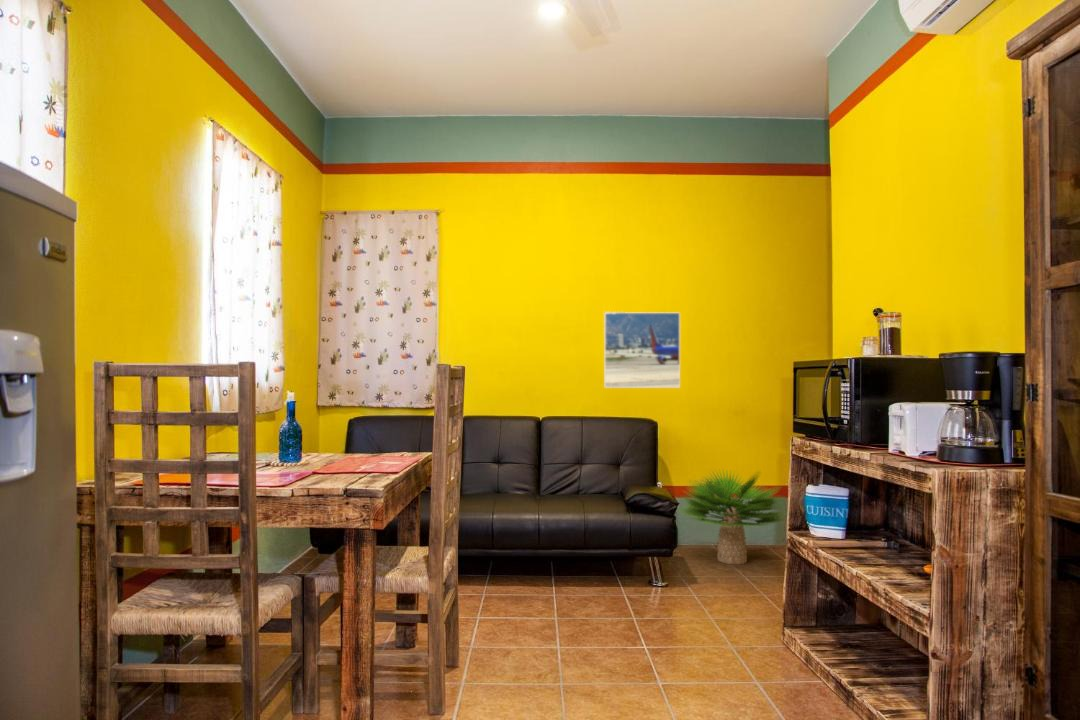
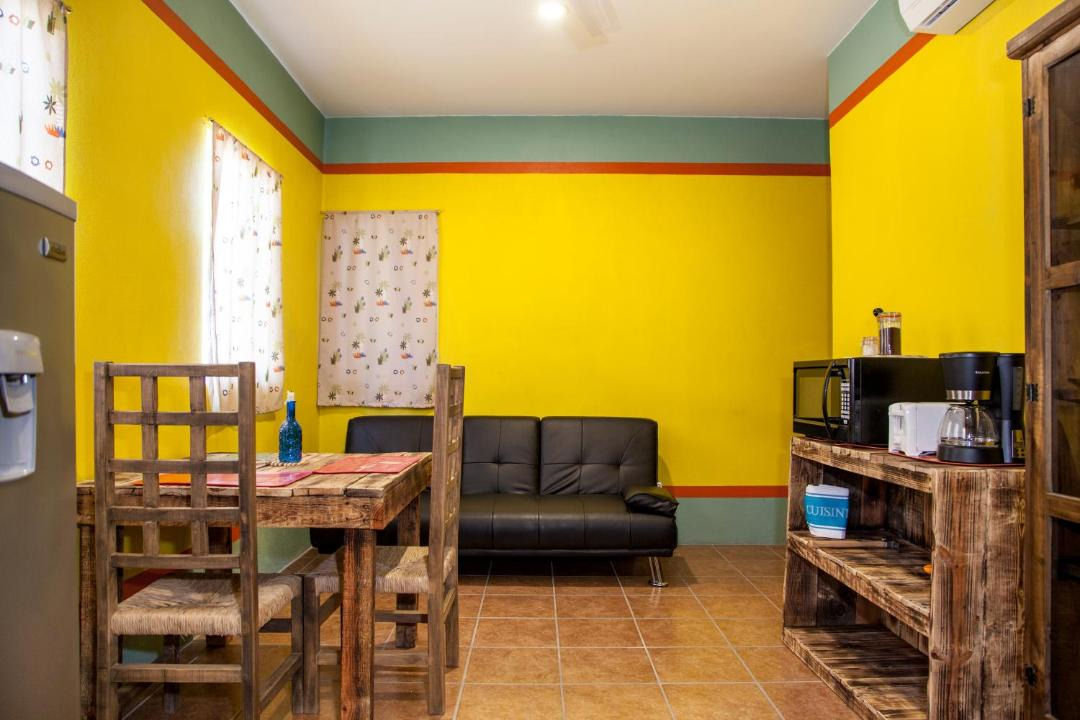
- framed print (642, 350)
- potted plant (731, 513)
